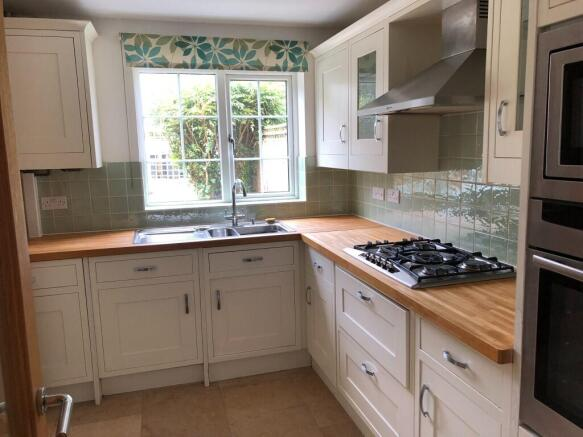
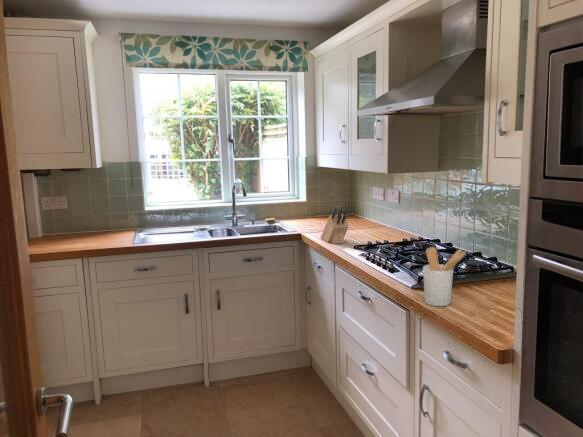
+ knife block (335, 223)
+ utensil holder (444, 275)
